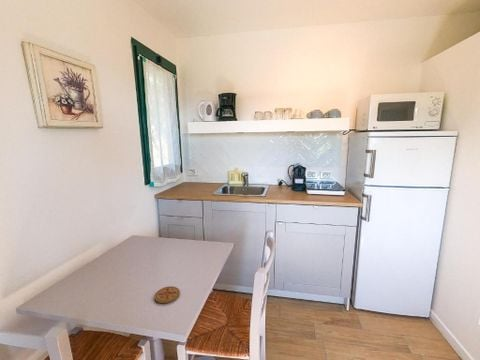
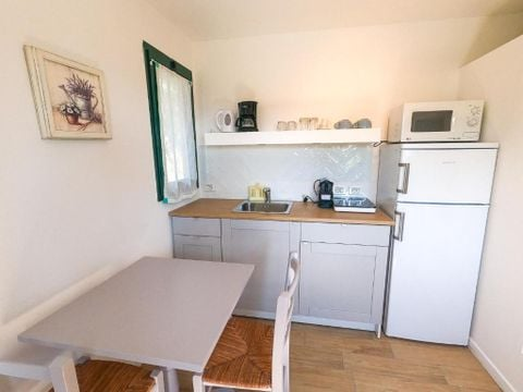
- coaster (167, 294)
